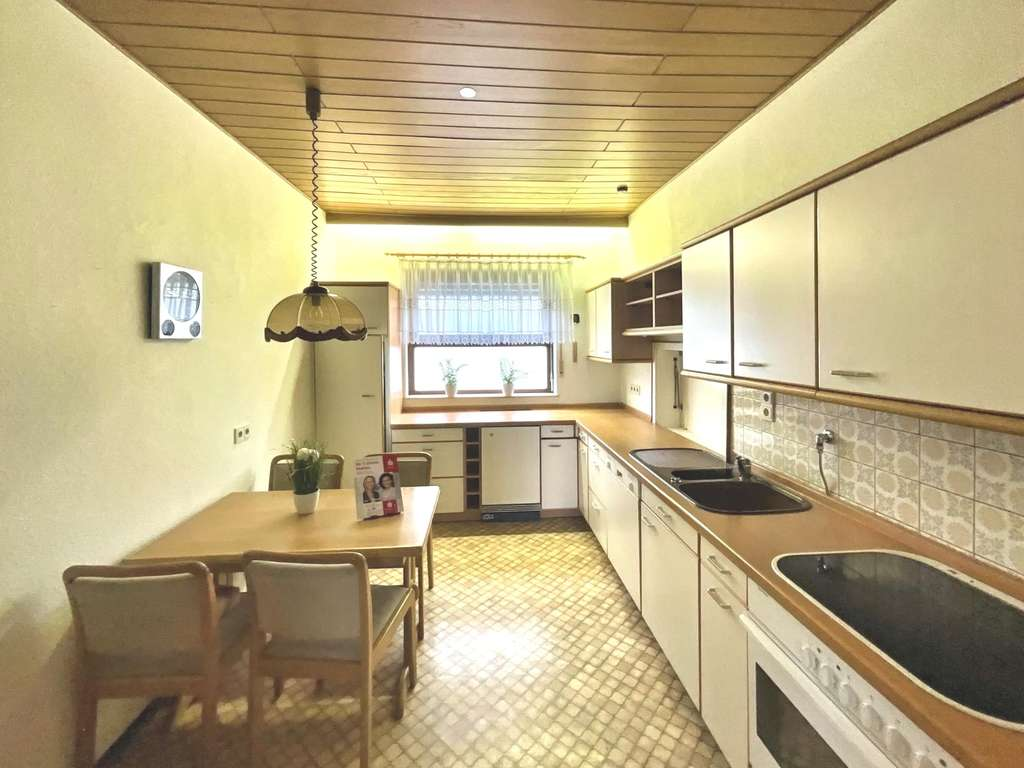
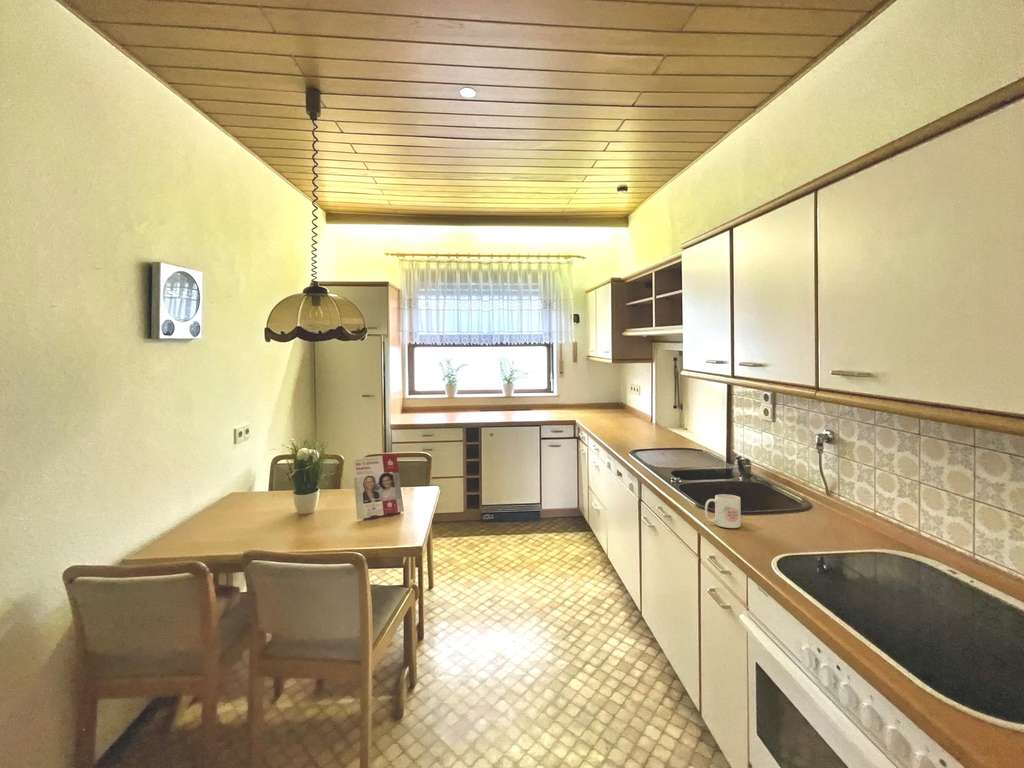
+ mug (722, 510)
